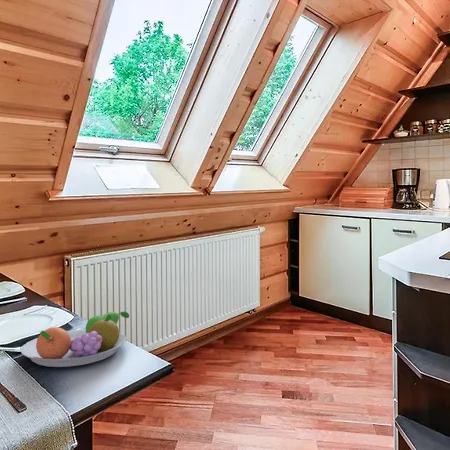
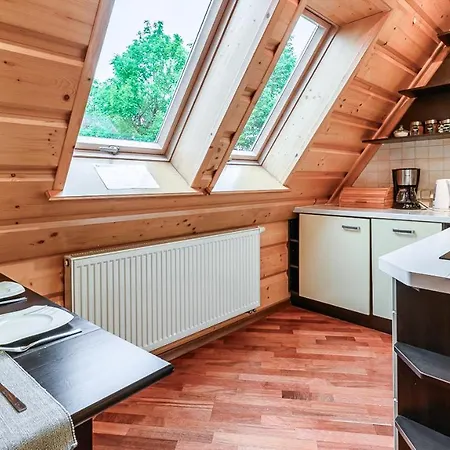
- fruit bowl (80, 332)
